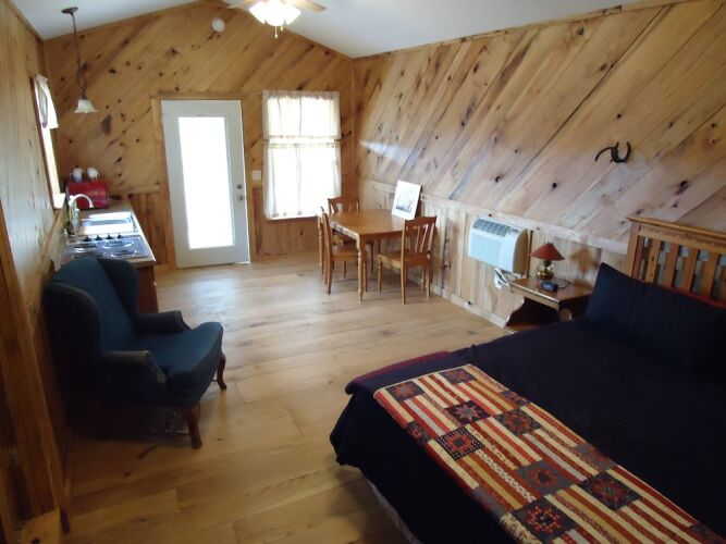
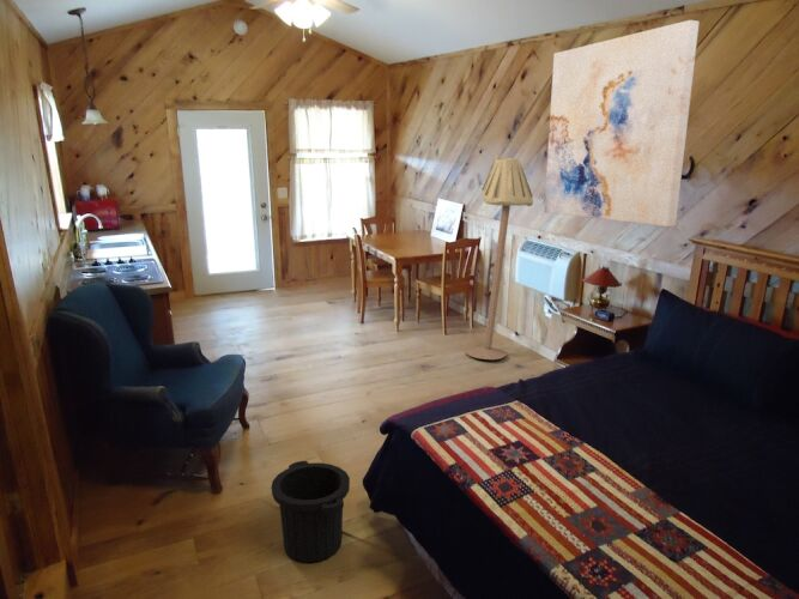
+ trash can (311, 513)
+ floor lamp (500, 258)
+ wall art (609, 132)
